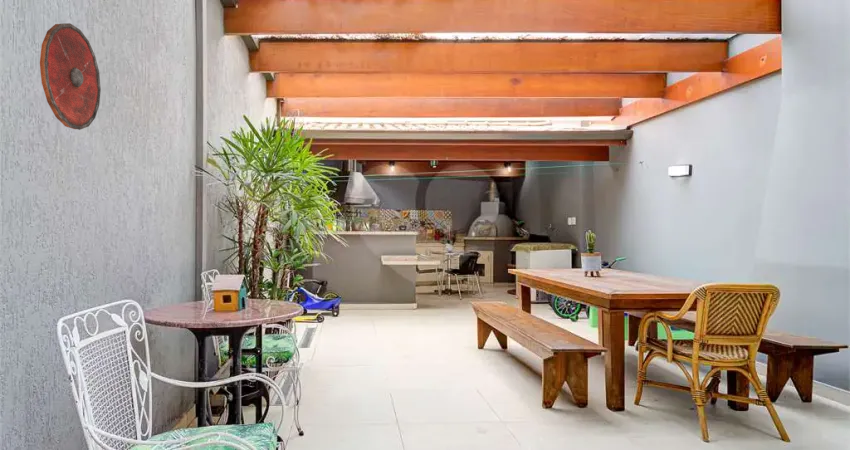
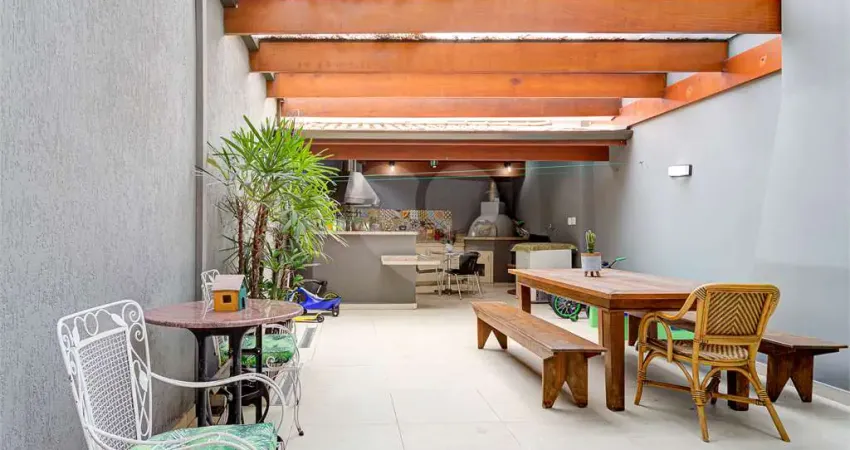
- round shield (75, 77)
